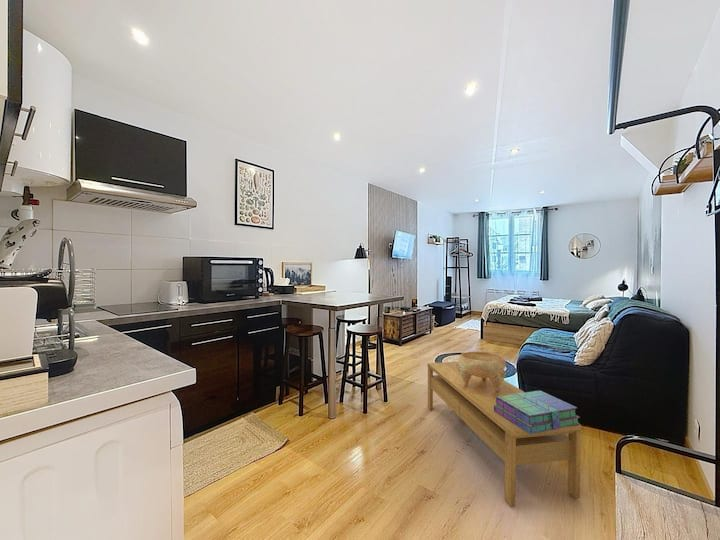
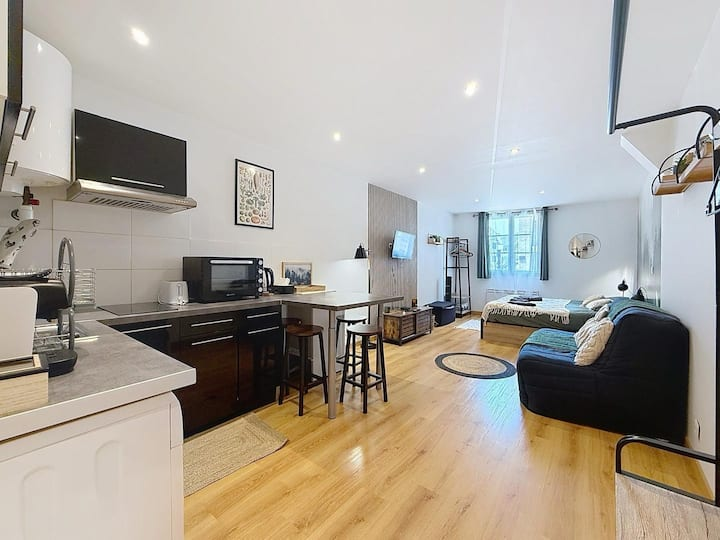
- coffee table (485, 414)
- decorative bowl (483, 370)
- stack of books (534, 409)
